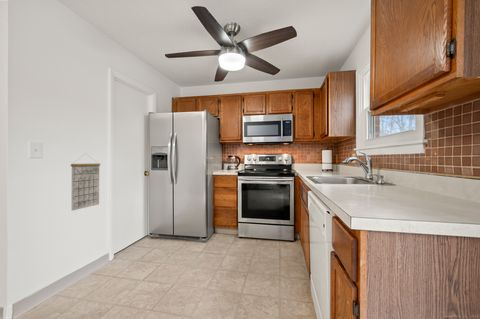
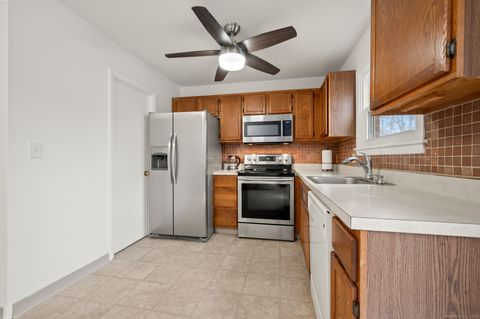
- calendar (86, 180)
